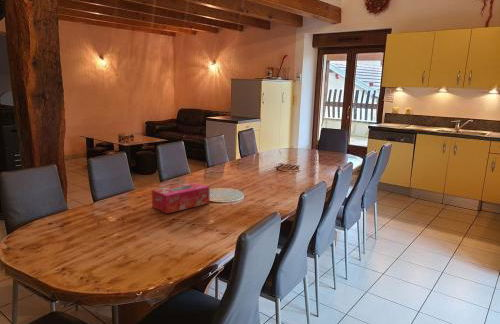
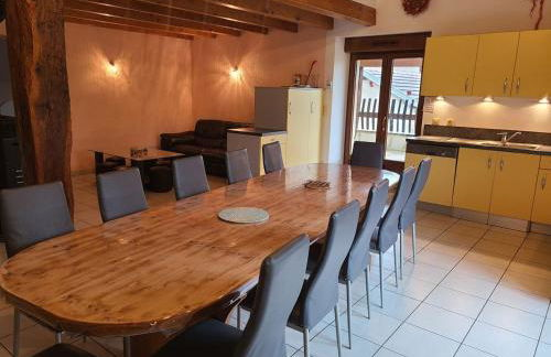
- tissue box (181, 196)
